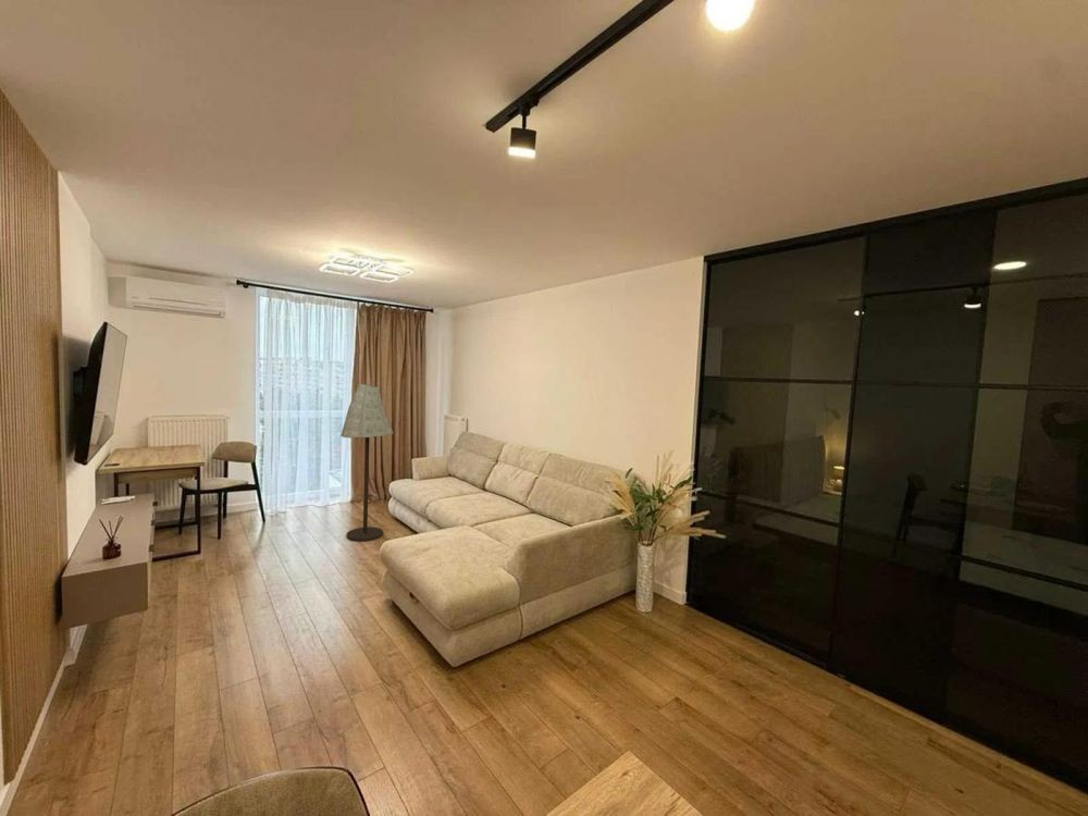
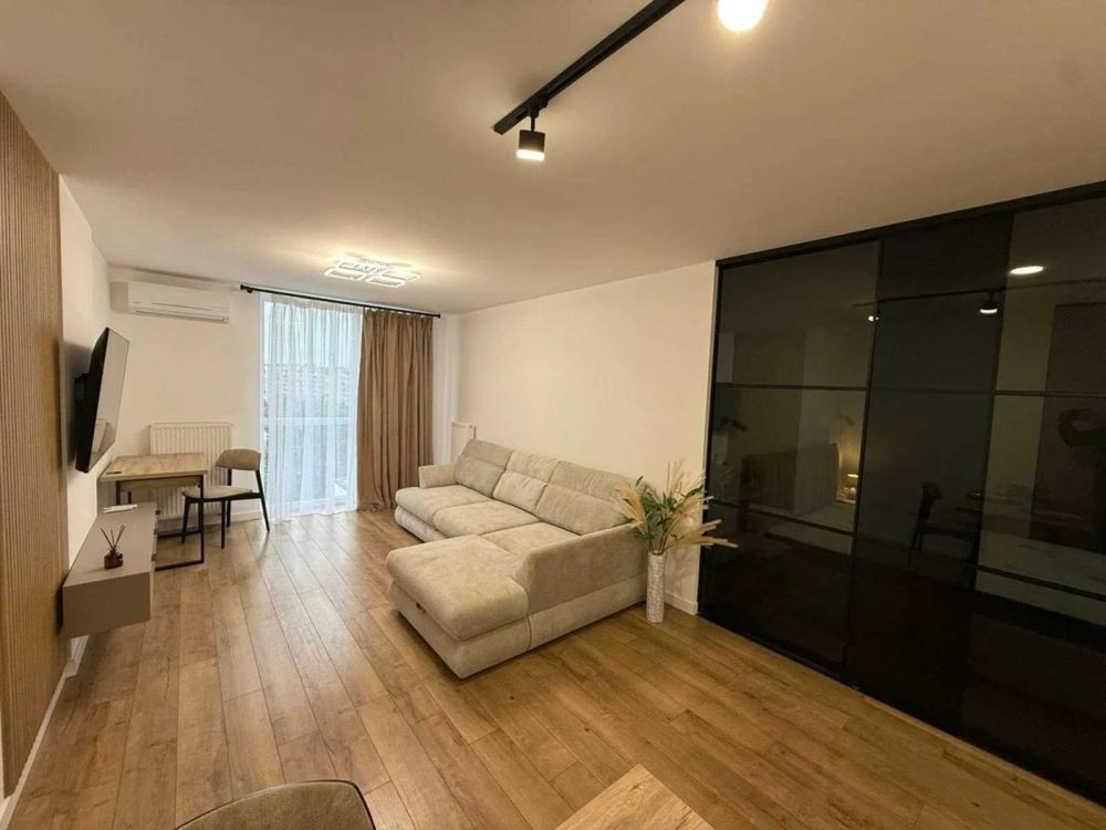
- floor lamp (367, 459)
